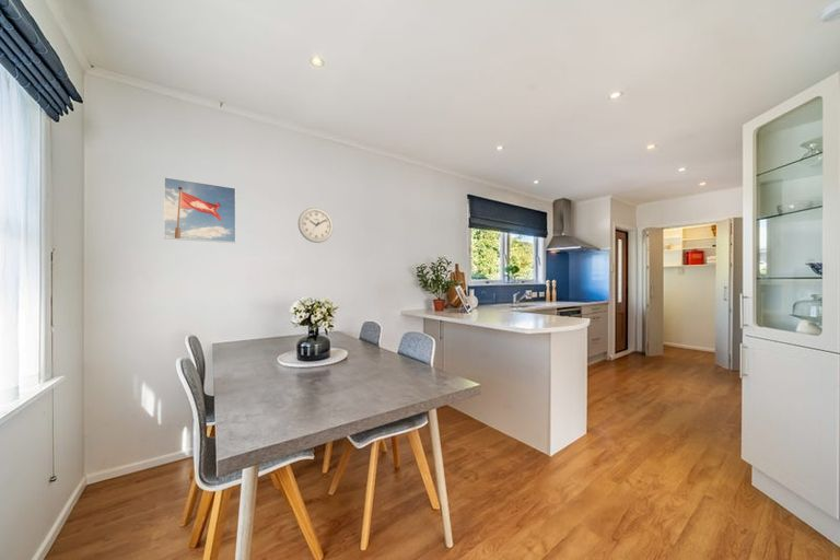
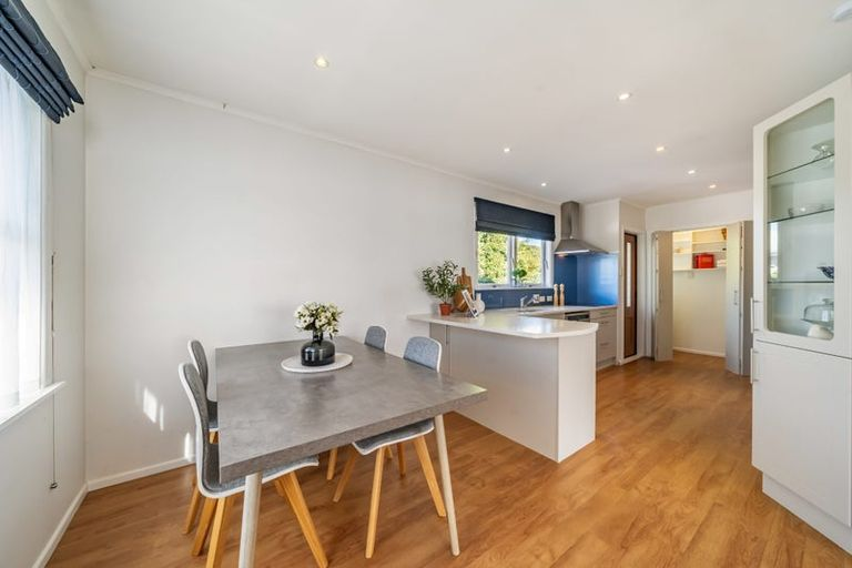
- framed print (201, 211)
- wall clock (316, 224)
